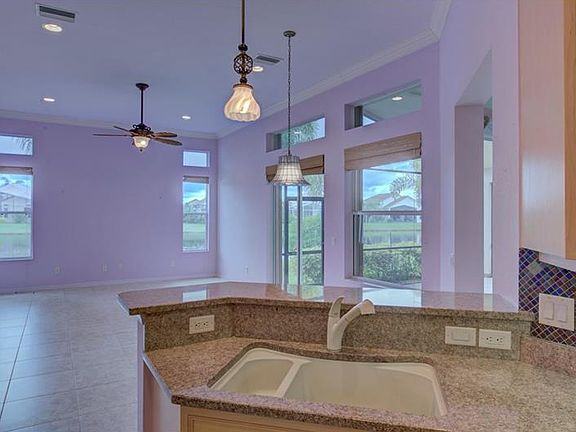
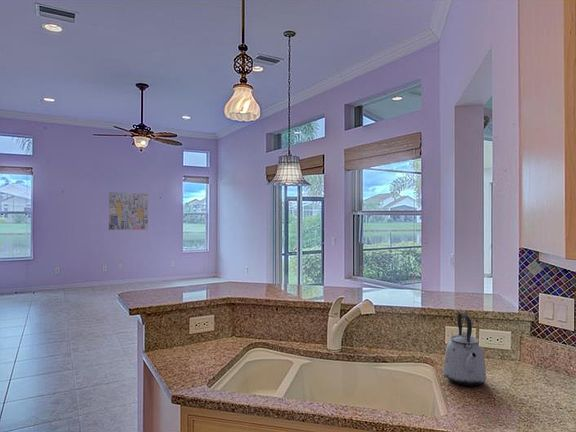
+ kettle (466, 349)
+ wall art (129, 211)
